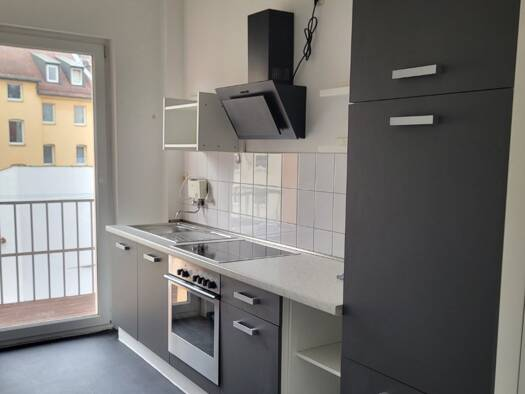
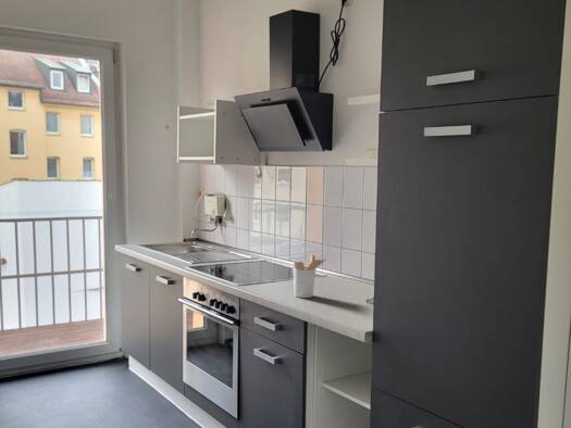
+ utensil holder (308, 276)
